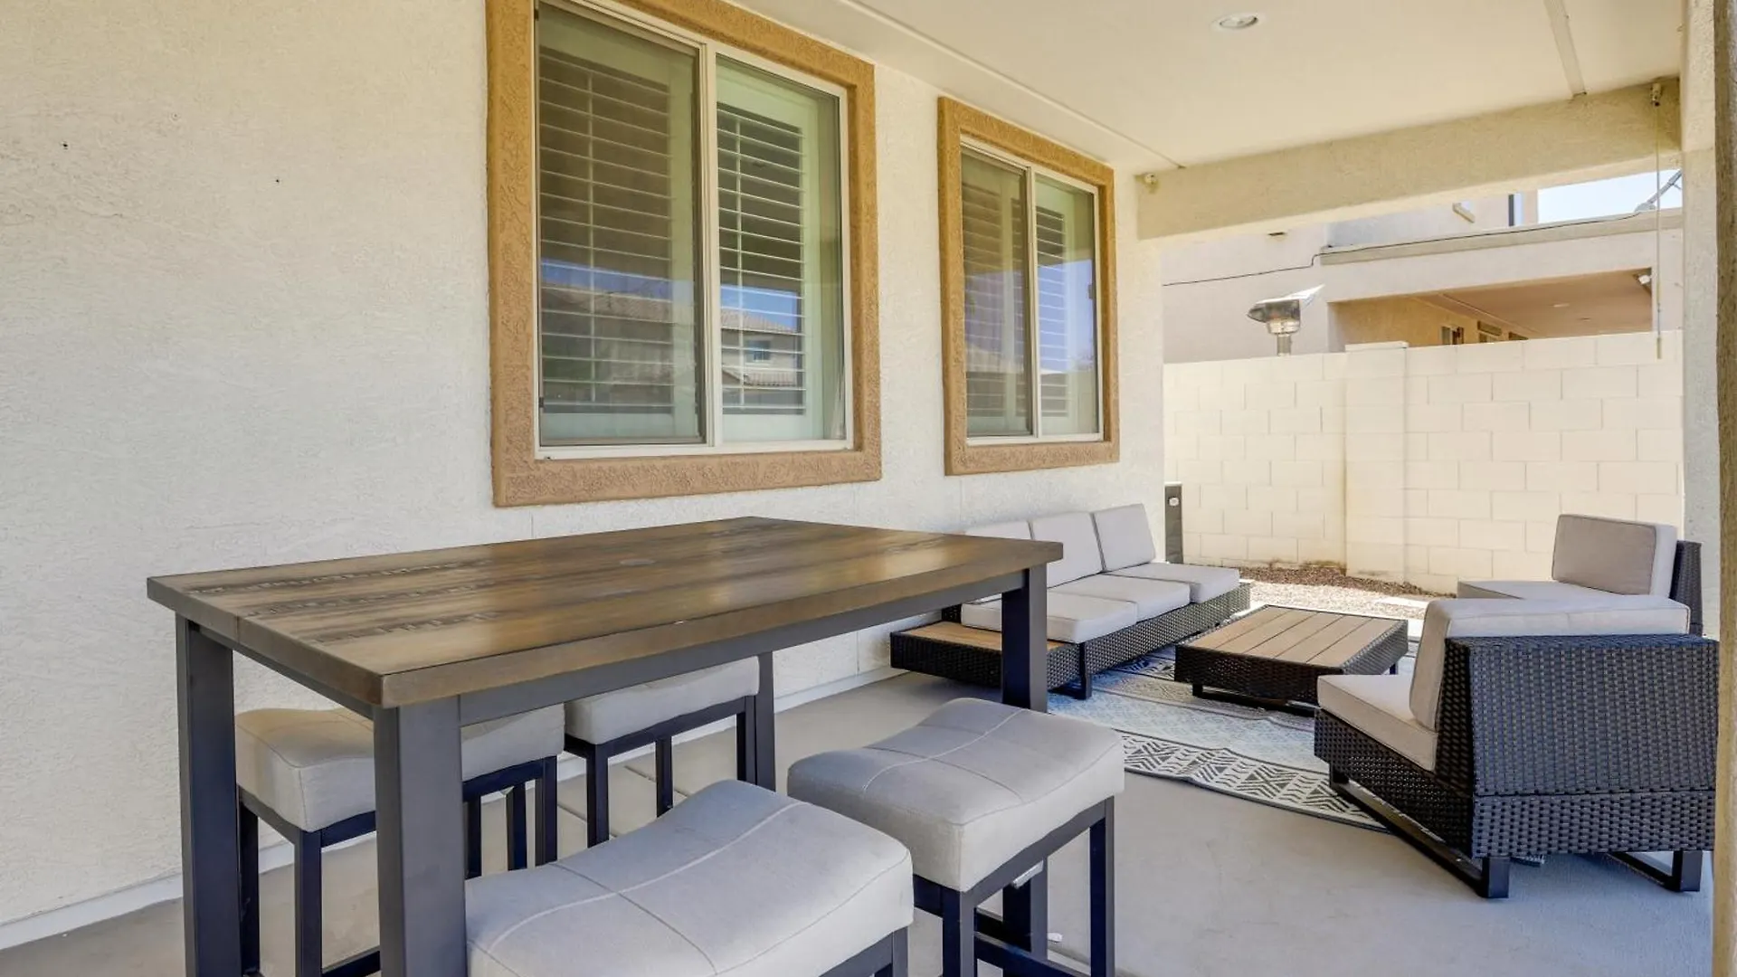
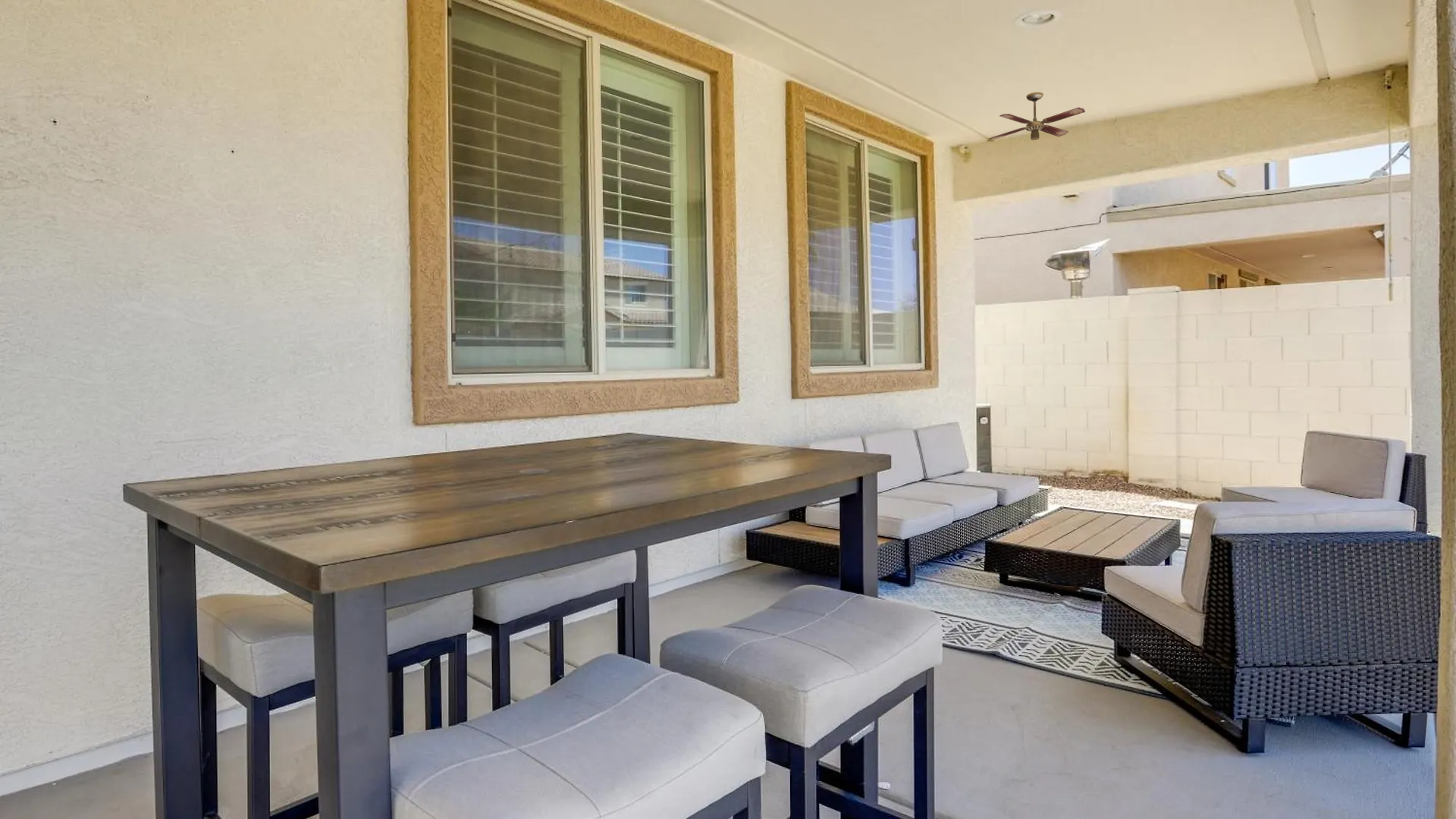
+ ceiling fan (1034, 118)
